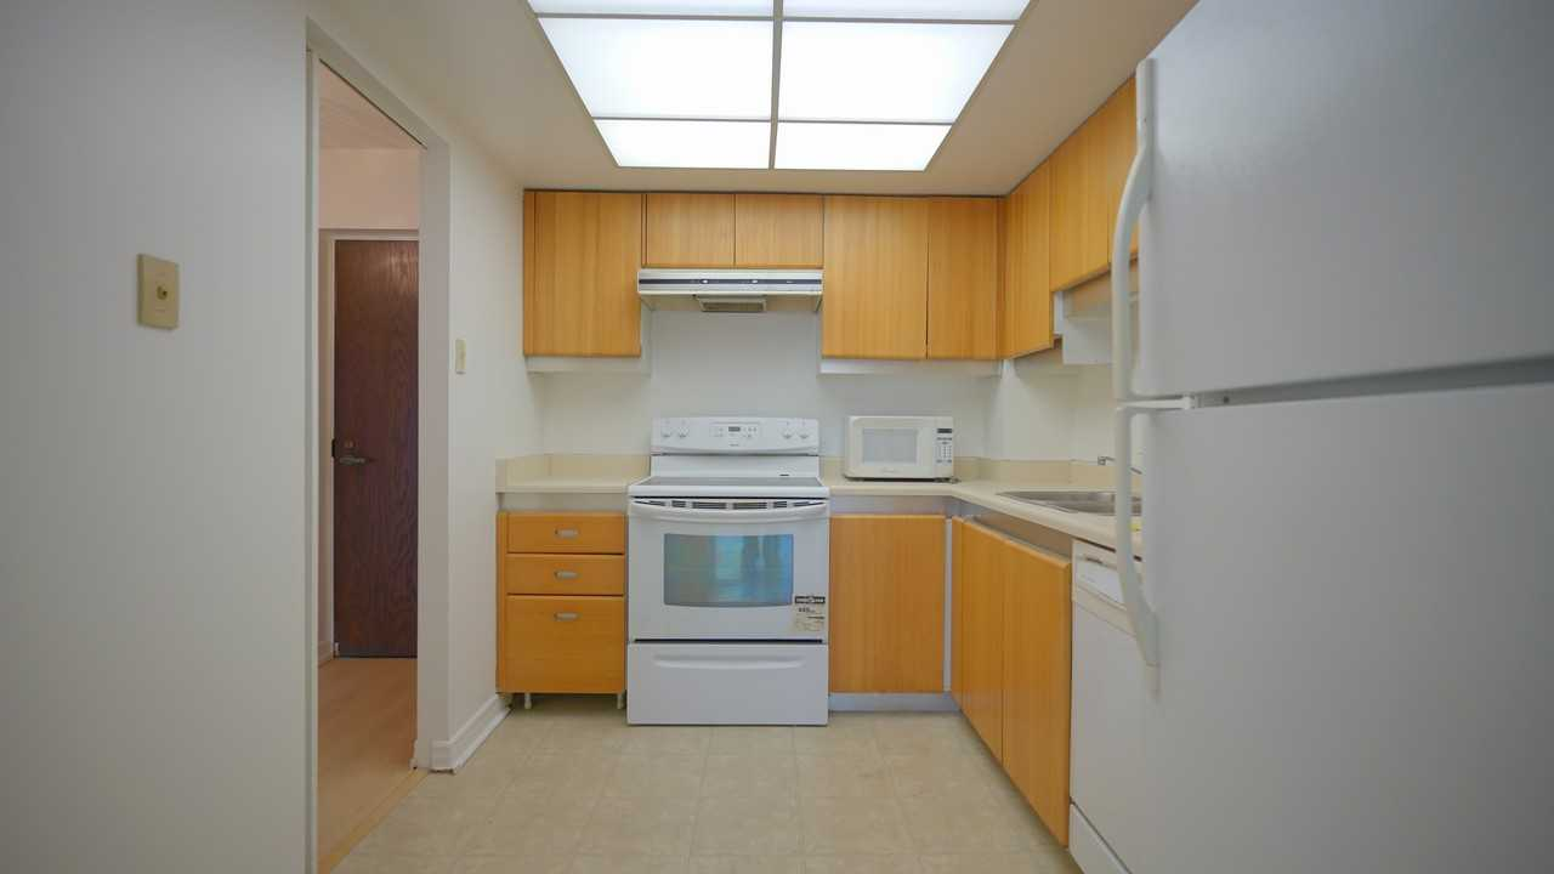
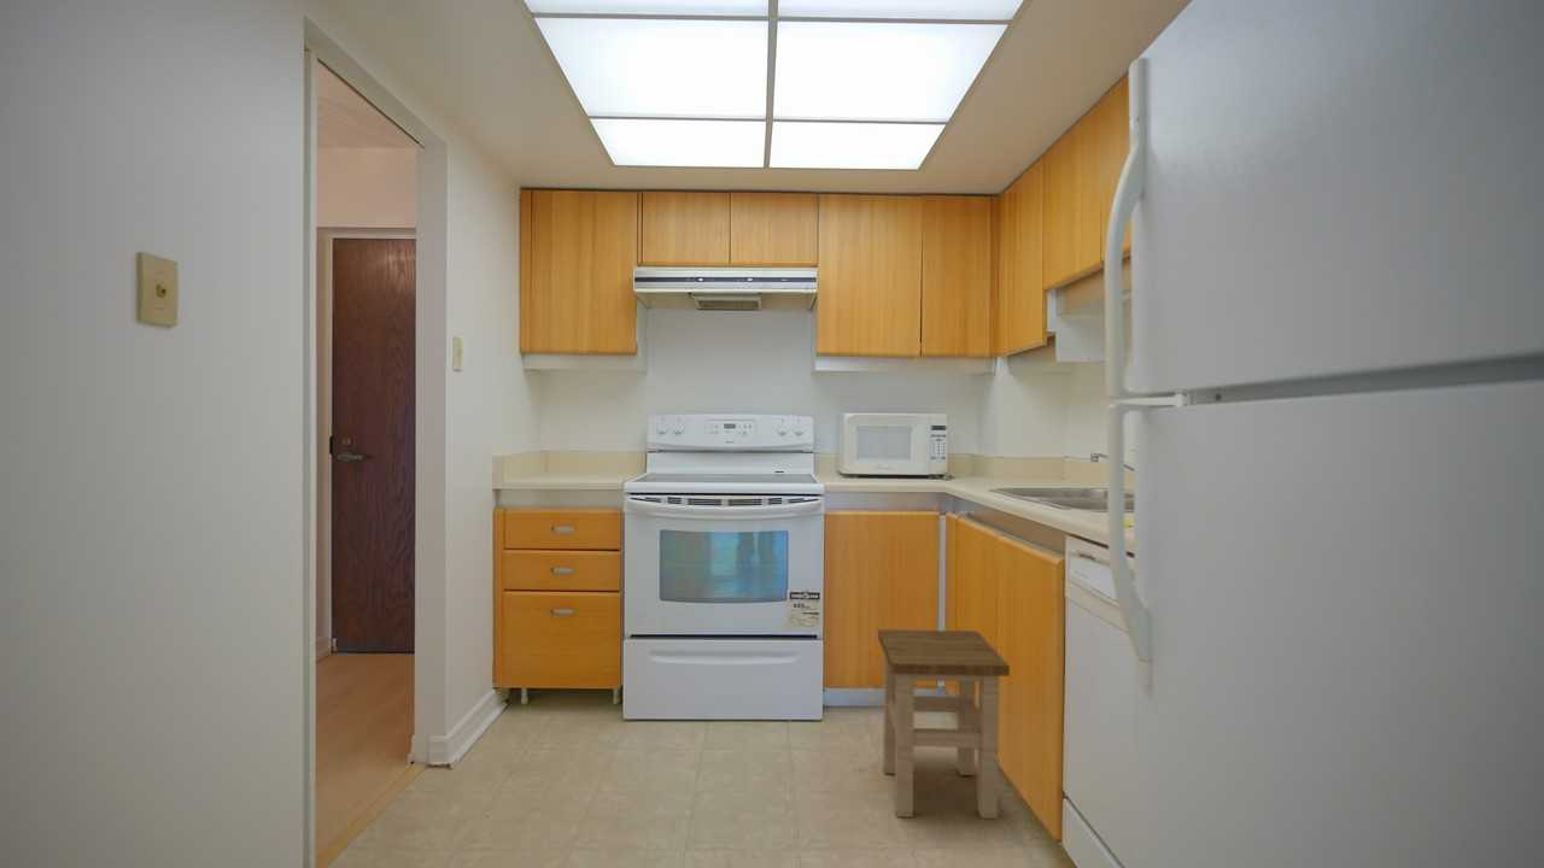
+ stool (937, 711)
